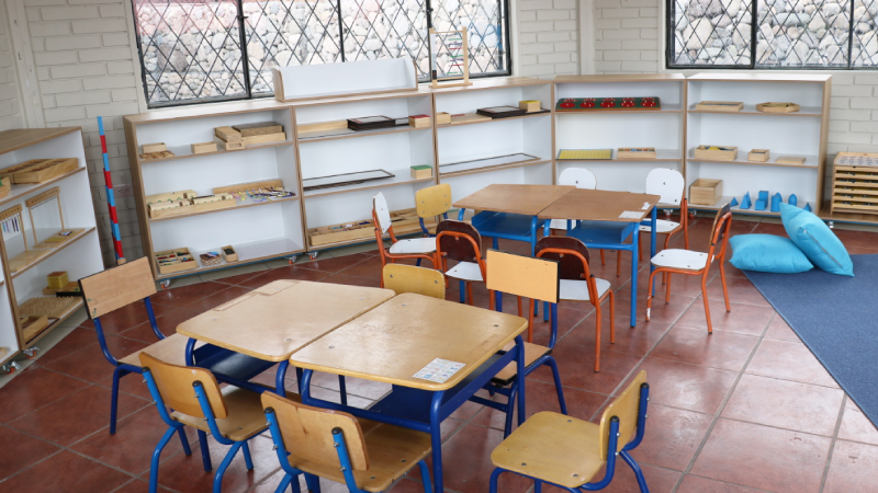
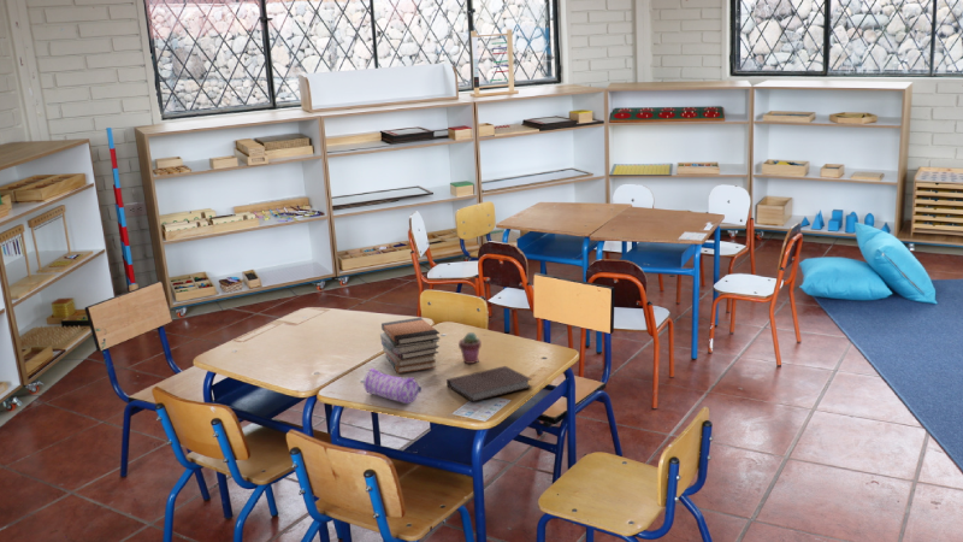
+ notebook (489, 382)
+ book stack (409, 343)
+ potted succulent (469, 347)
+ pencil case (390, 385)
